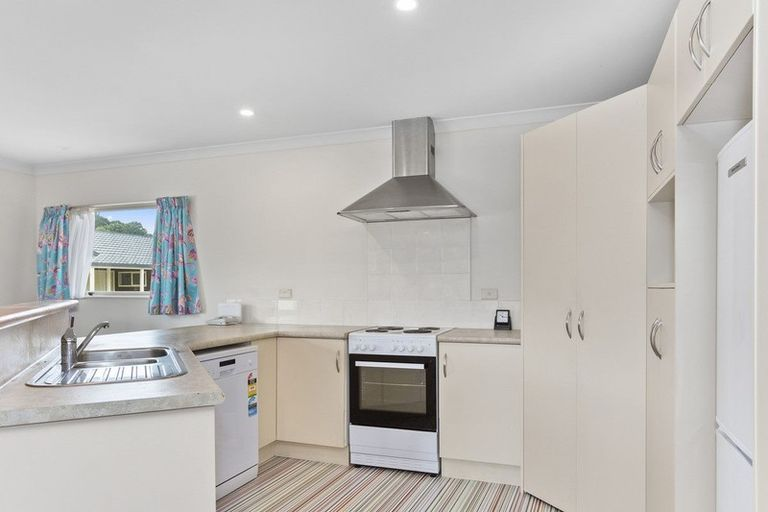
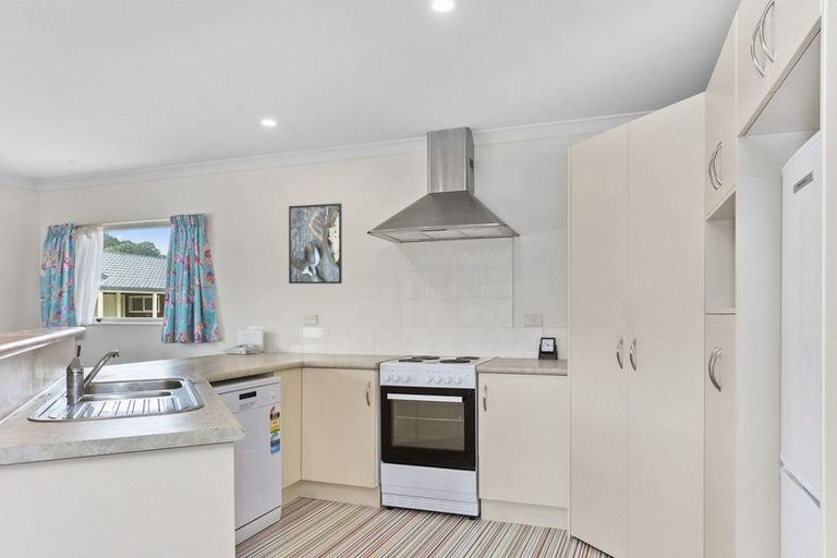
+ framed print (314, 244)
